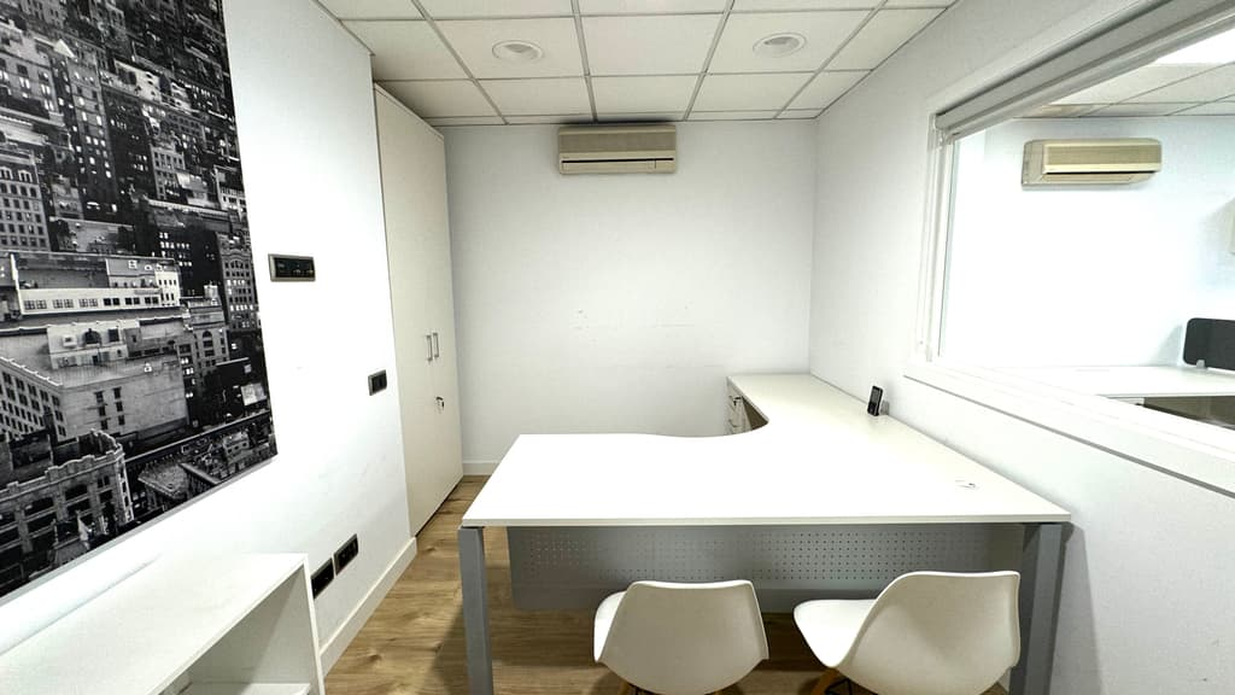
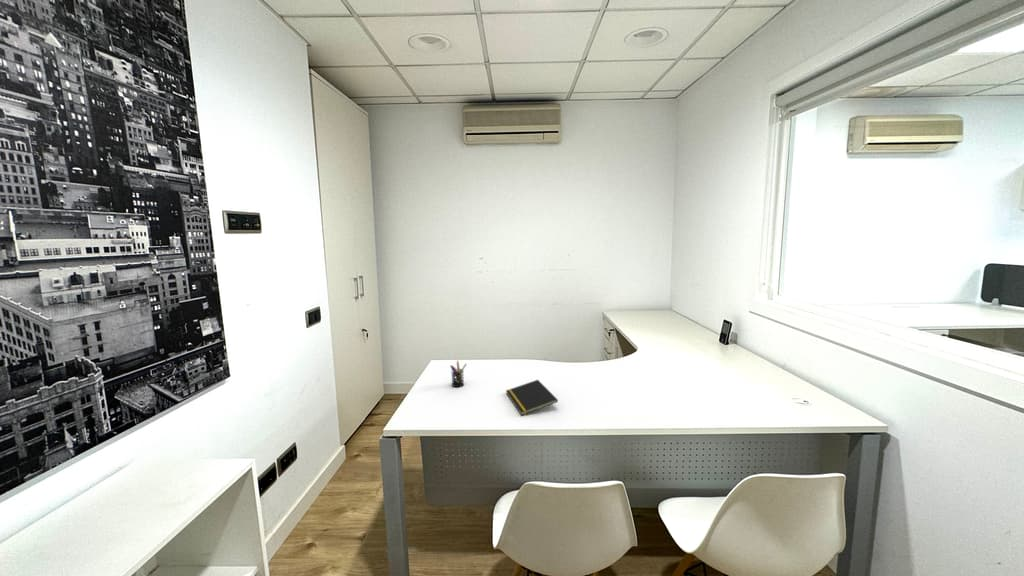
+ notepad (530, 396)
+ pen holder (458, 372)
